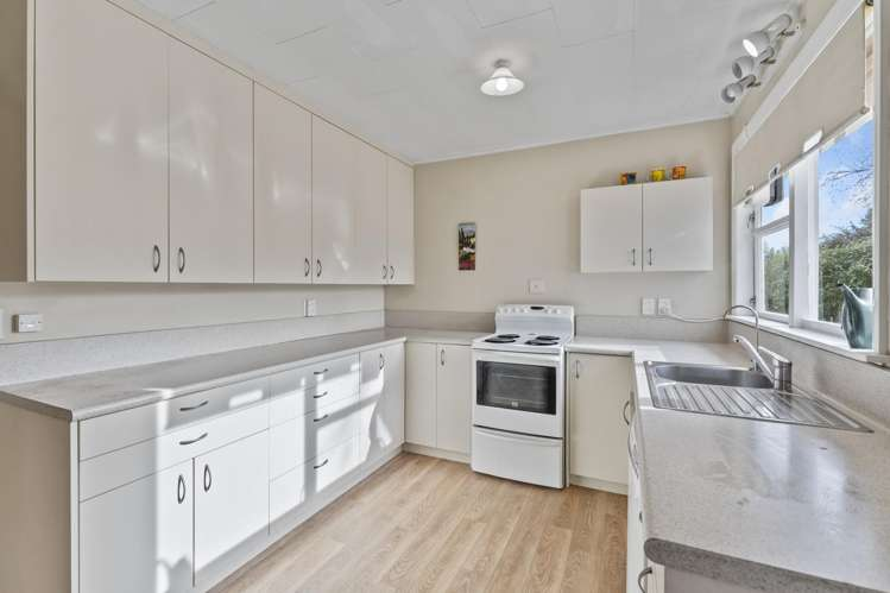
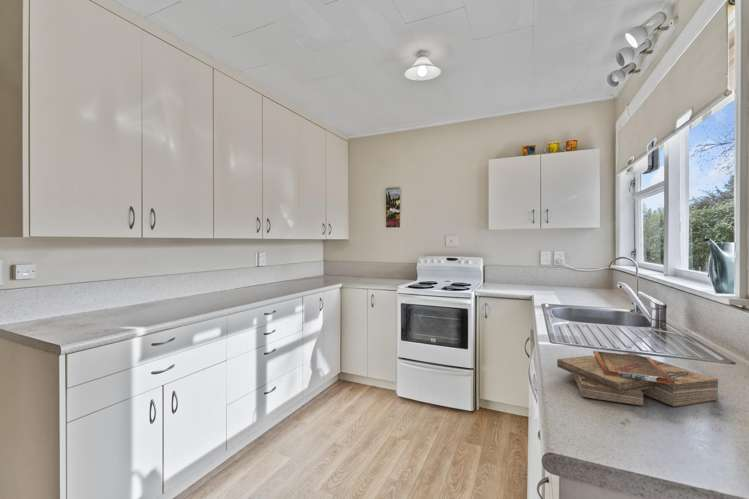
+ clipboard (630, 371)
